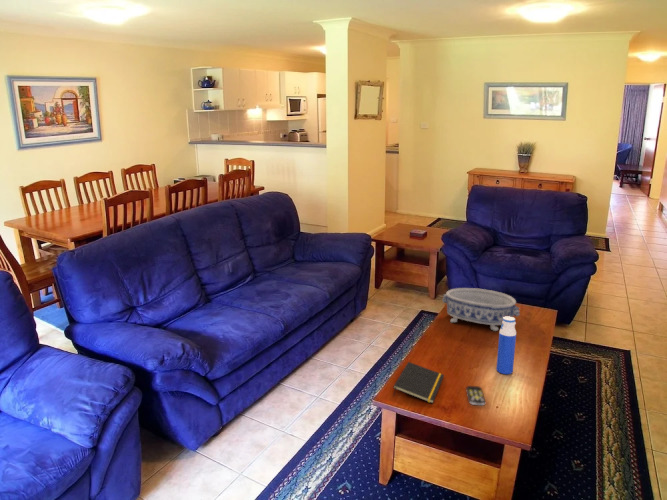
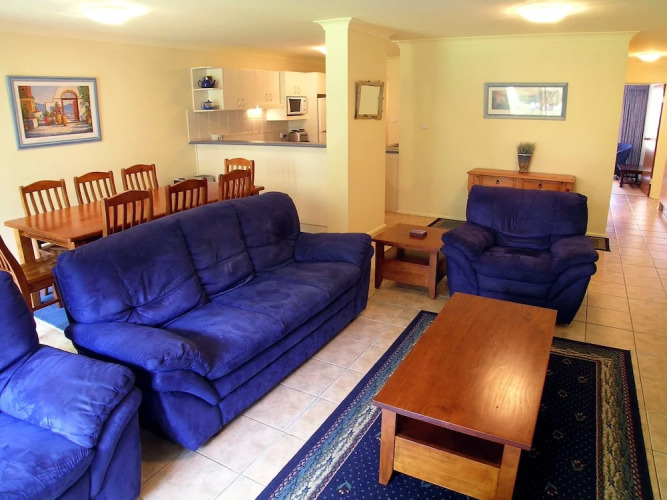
- remote control (475, 395)
- notepad (419, 381)
- water bottle (506, 344)
- decorative bowl (479, 308)
